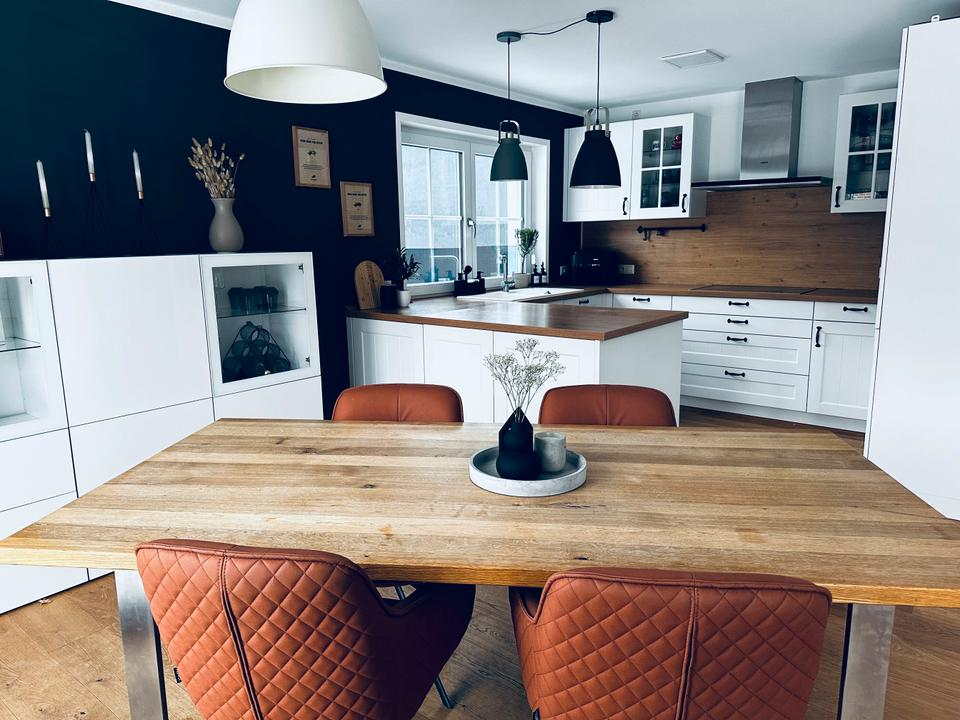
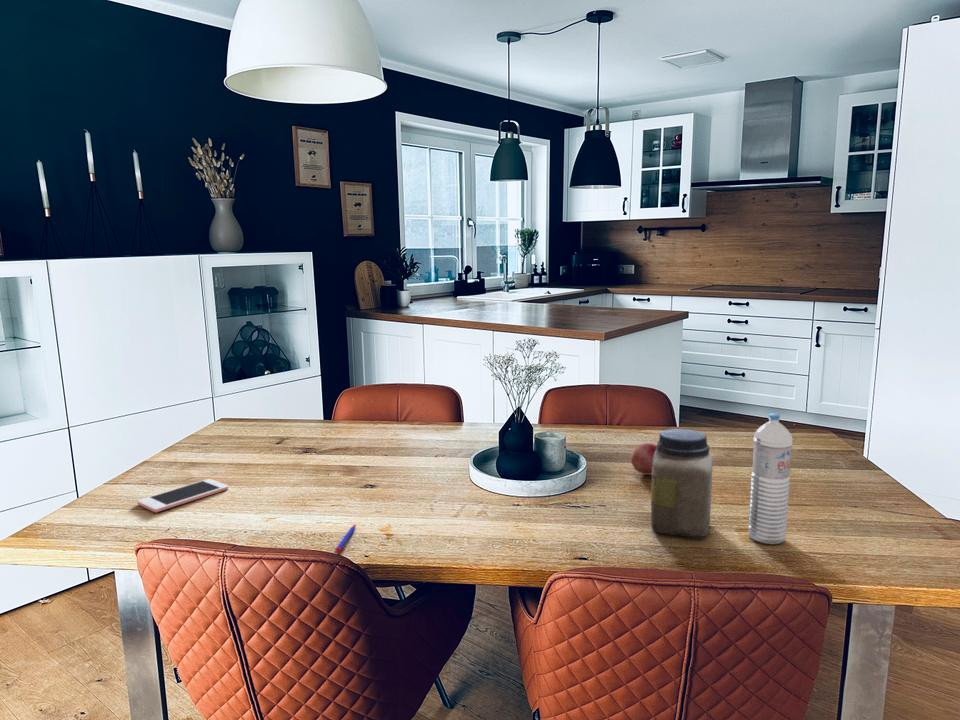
+ water bottle (770, 477)
+ fruit (647, 458)
+ pen (346, 537)
+ cell phone (184, 494)
+ jar (681, 480)
